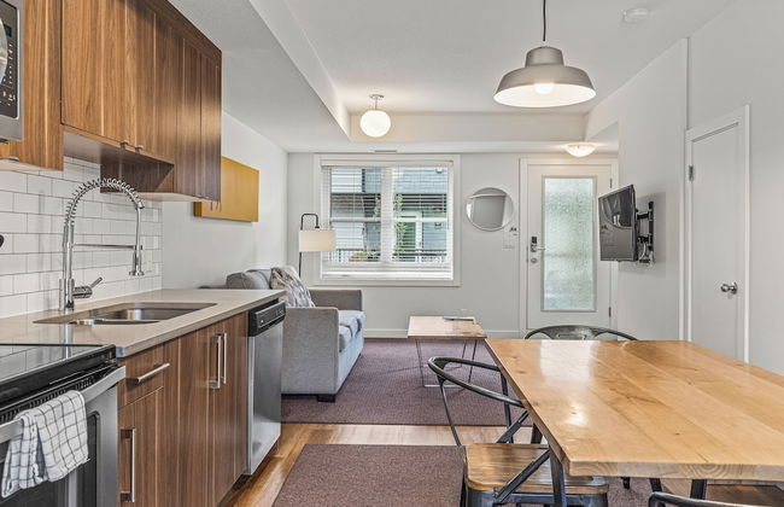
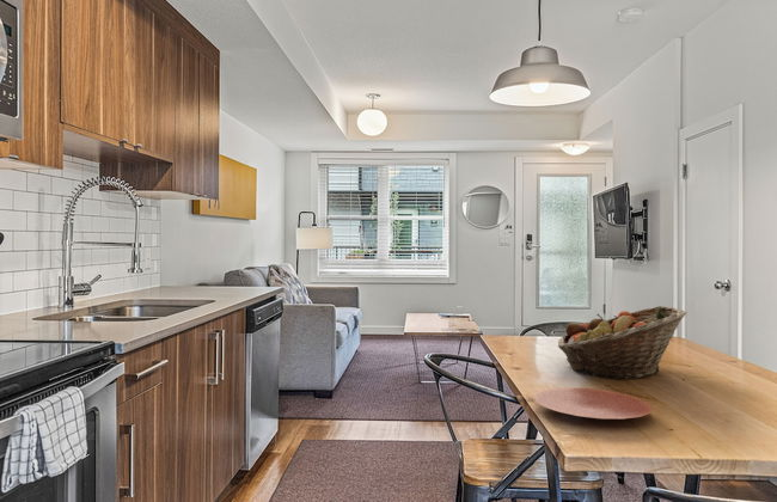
+ plate (591, 406)
+ fruit basket (618, 337)
